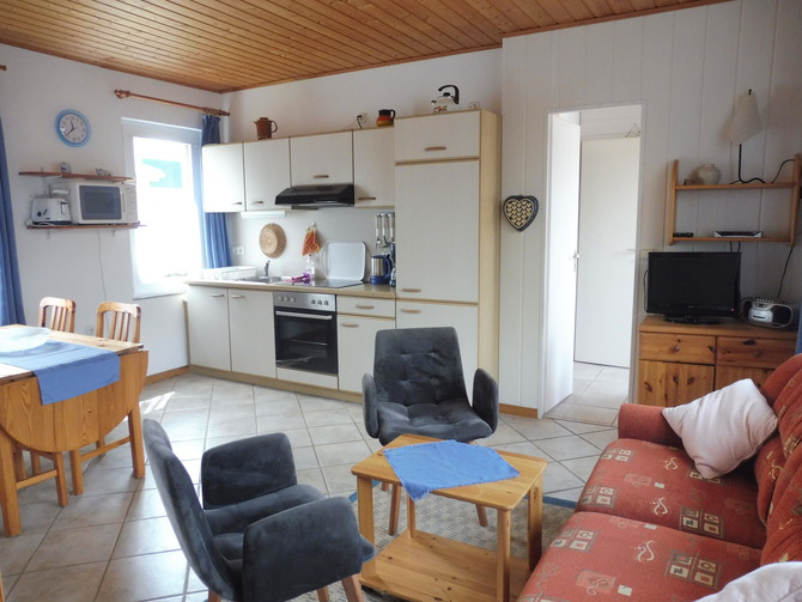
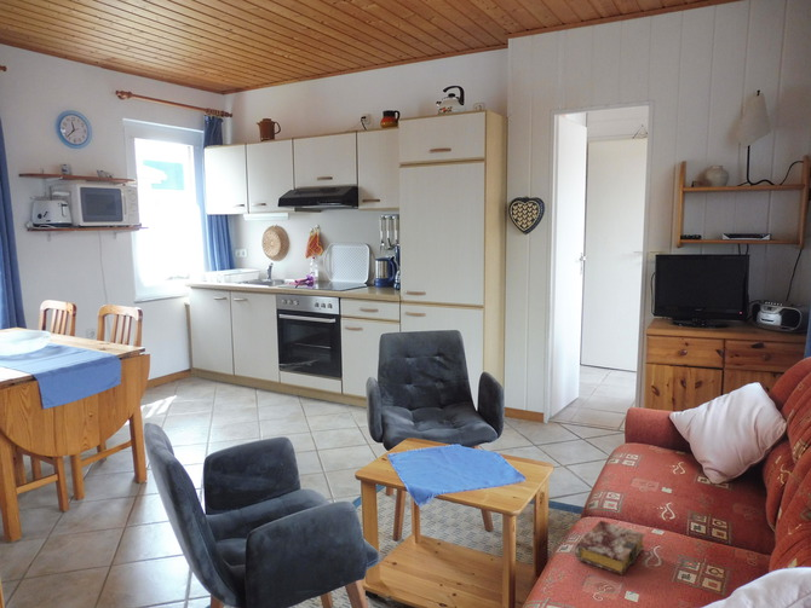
+ book (610, 545)
